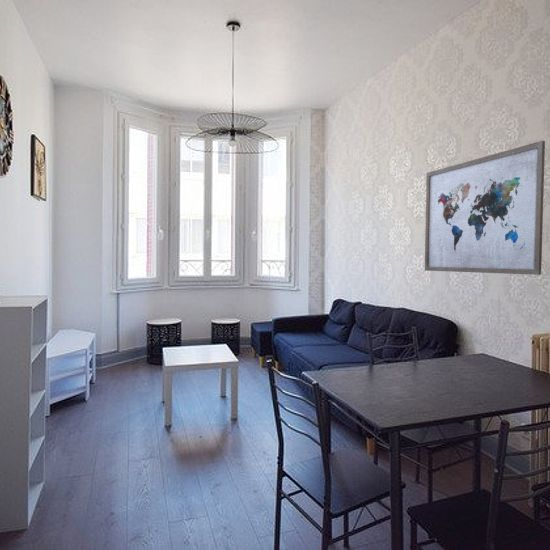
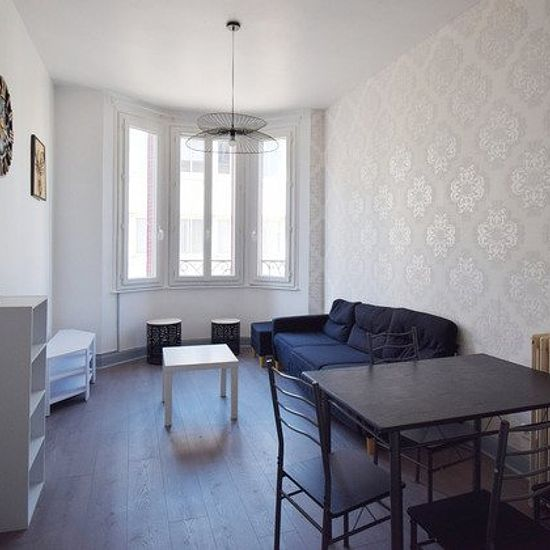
- wall art (475, 216)
